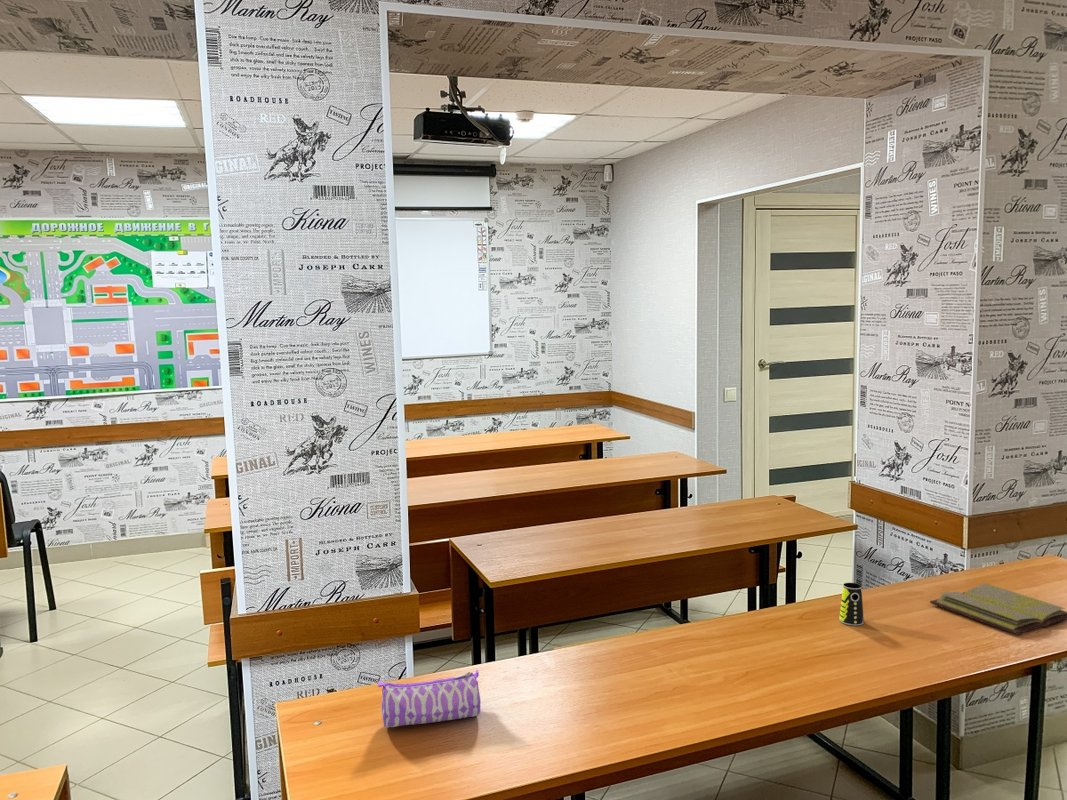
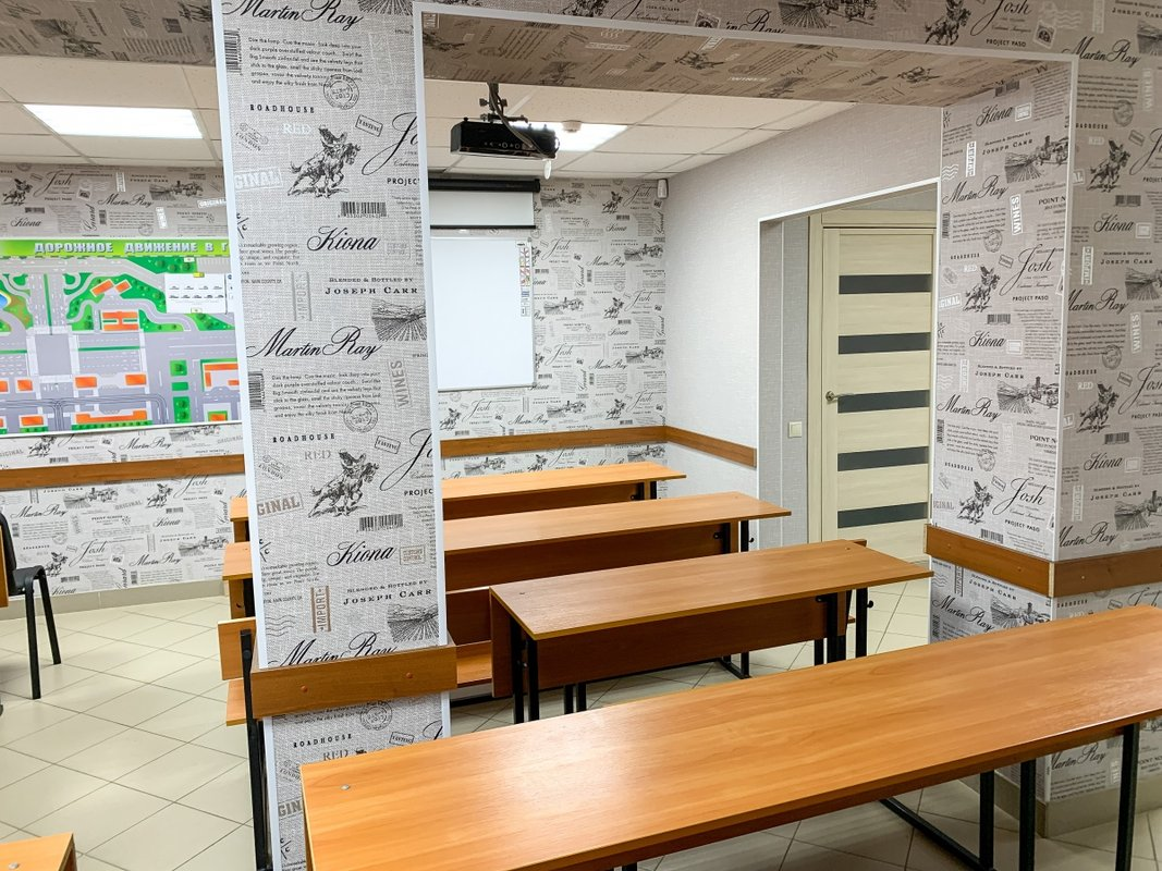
- pencil case (431, 698)
- diary (1000, 605)
- cup (851, 603)
